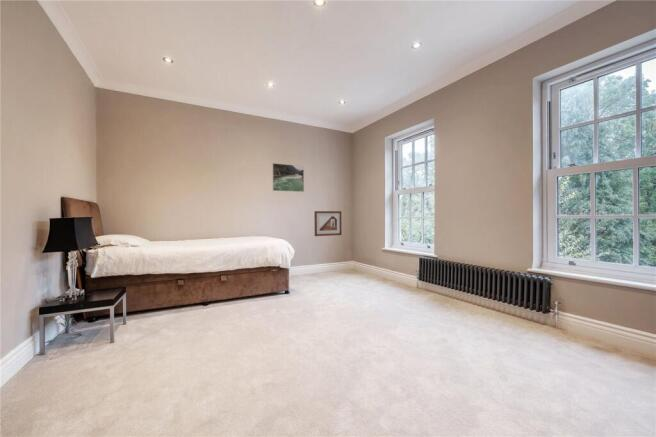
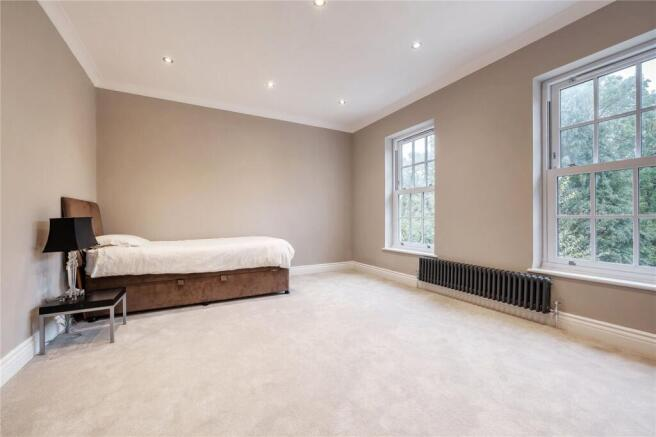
- picture frame (328, 223)
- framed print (288, 178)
